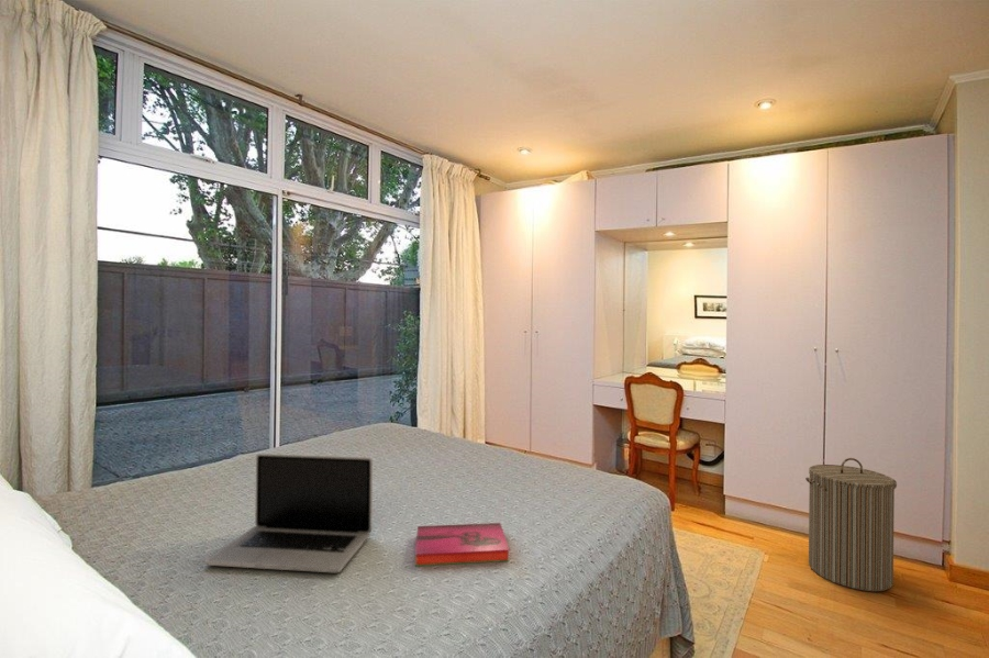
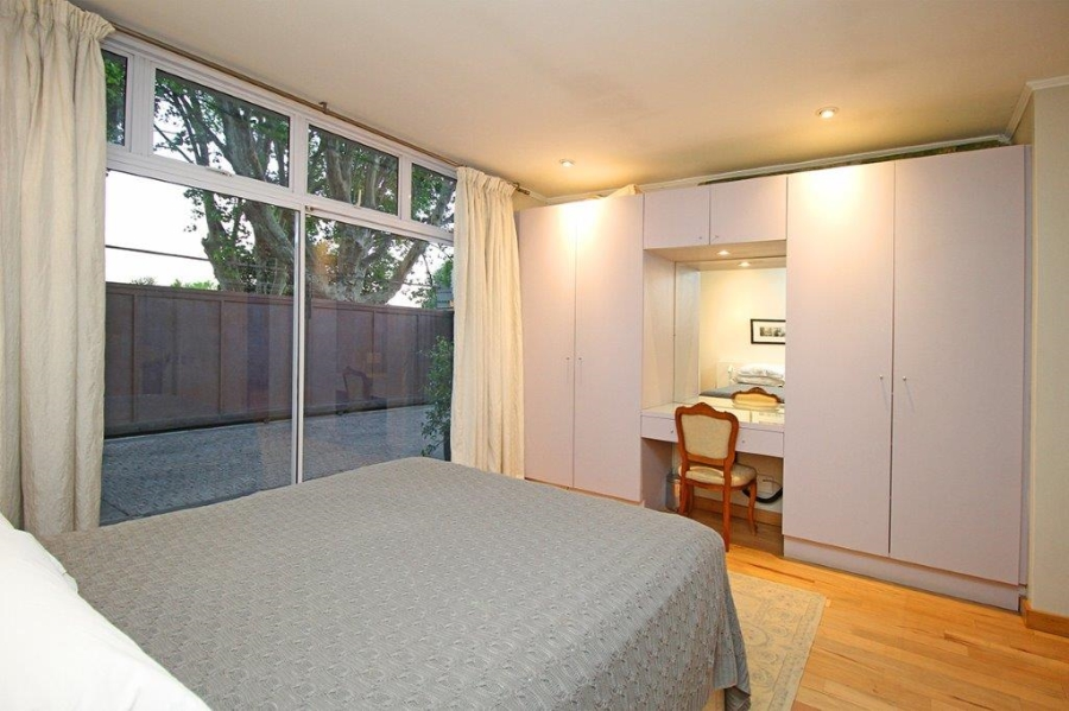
- laptop (293, 508)
- laundry hamper (849, 515)
- hardback book (460, 543)
